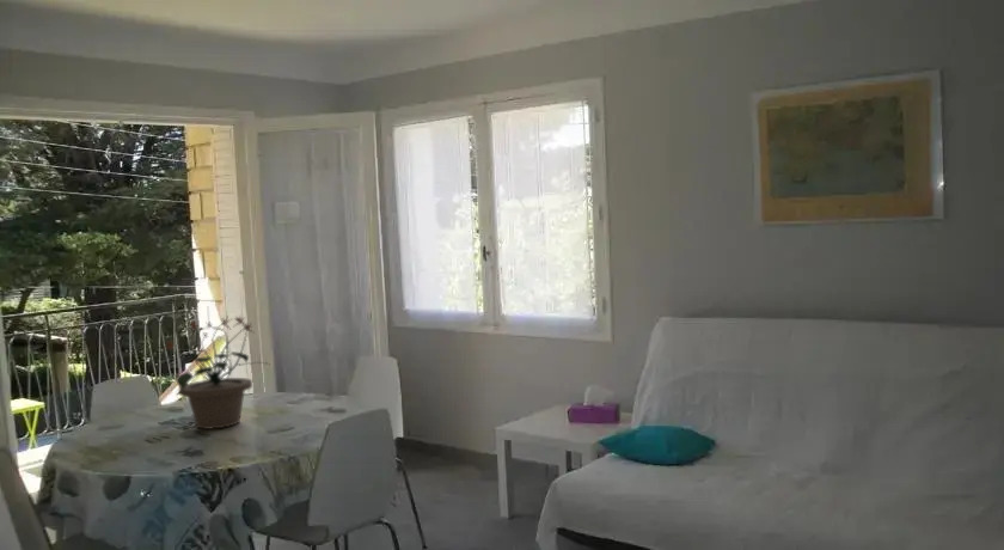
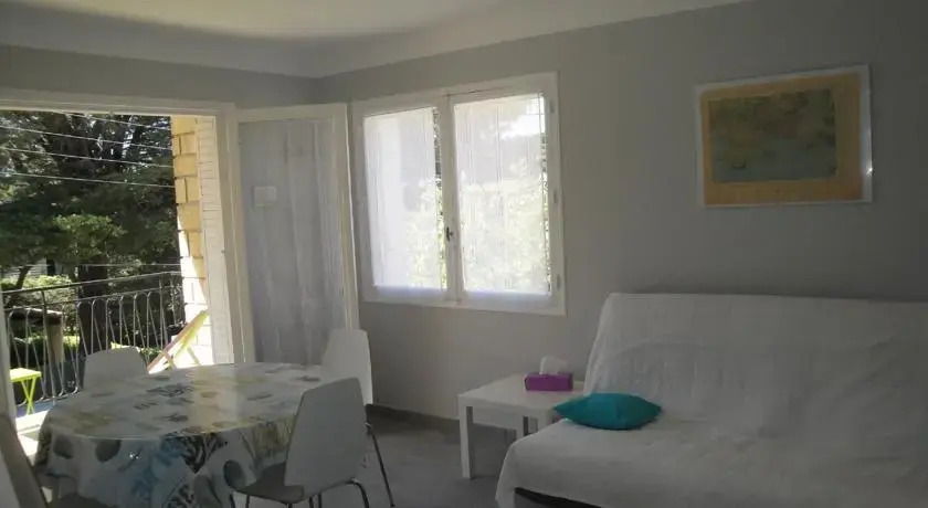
- potted plant (219, 369)
